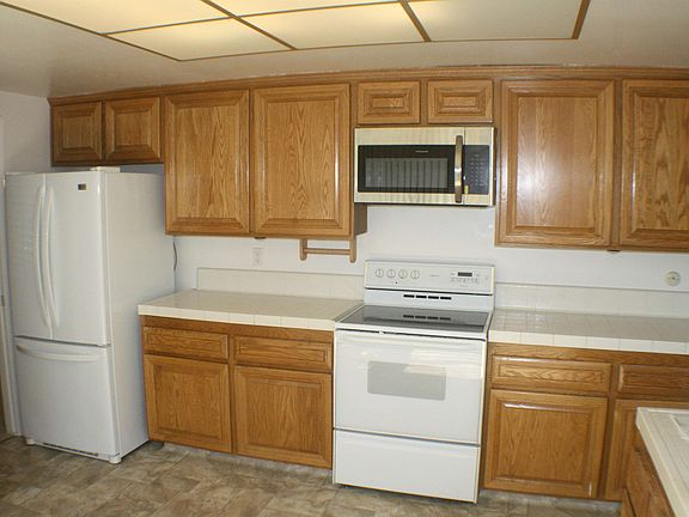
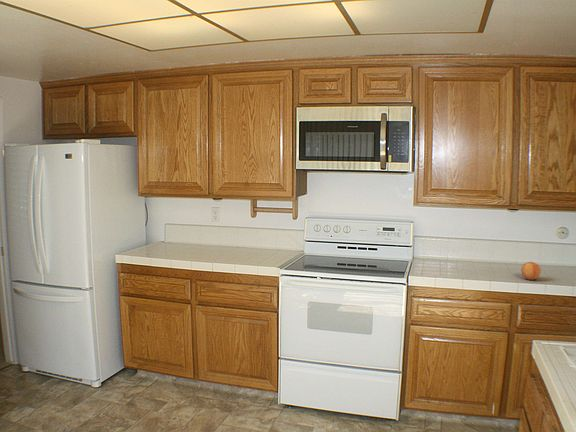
+ apple (530, 270)
